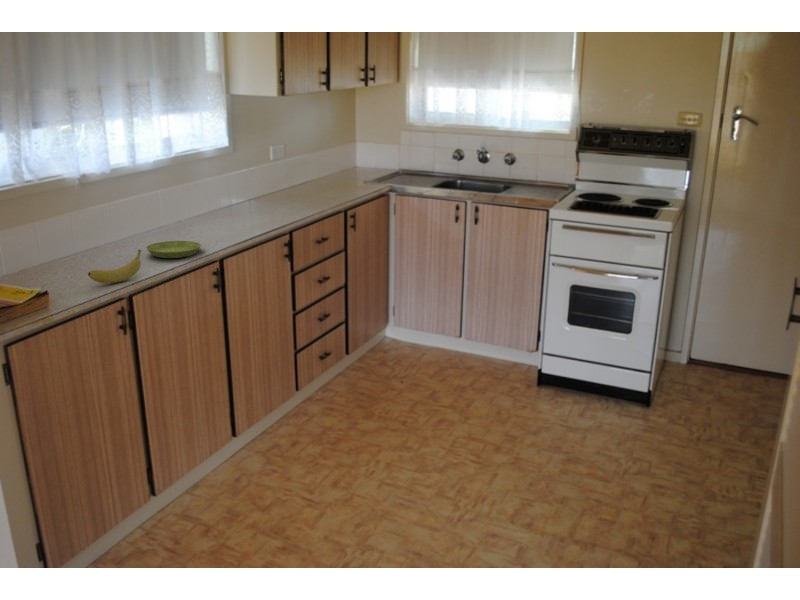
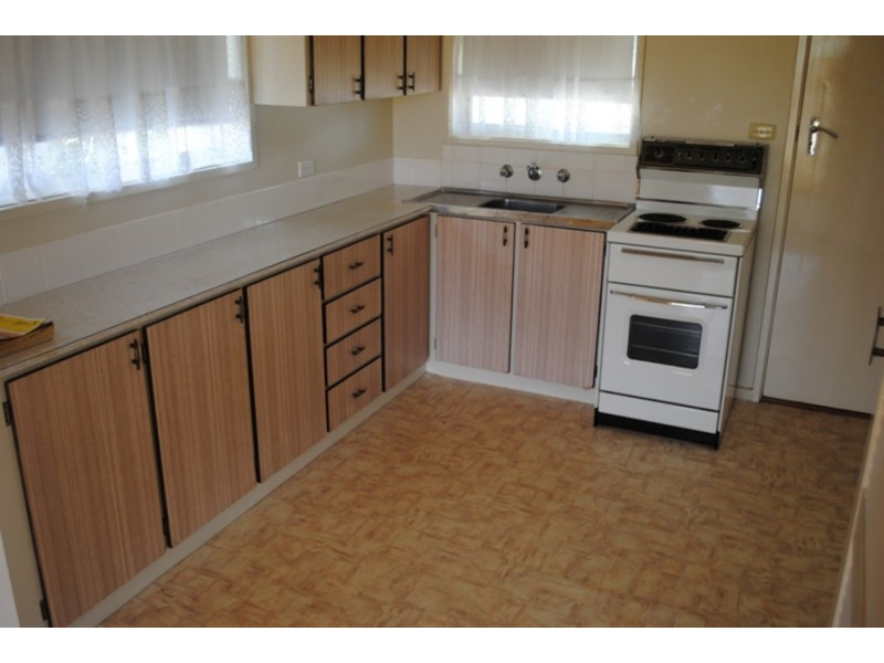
- fruit (116, 269)
- saucer (174, 249)
